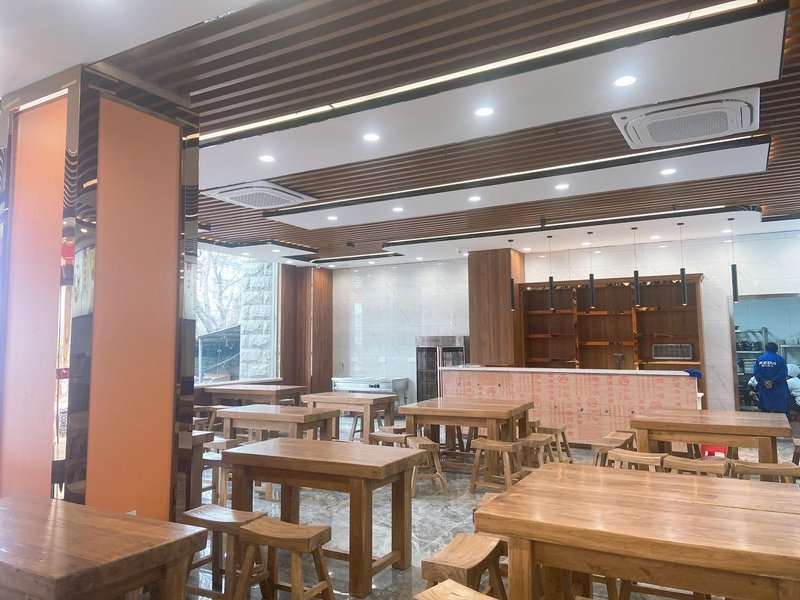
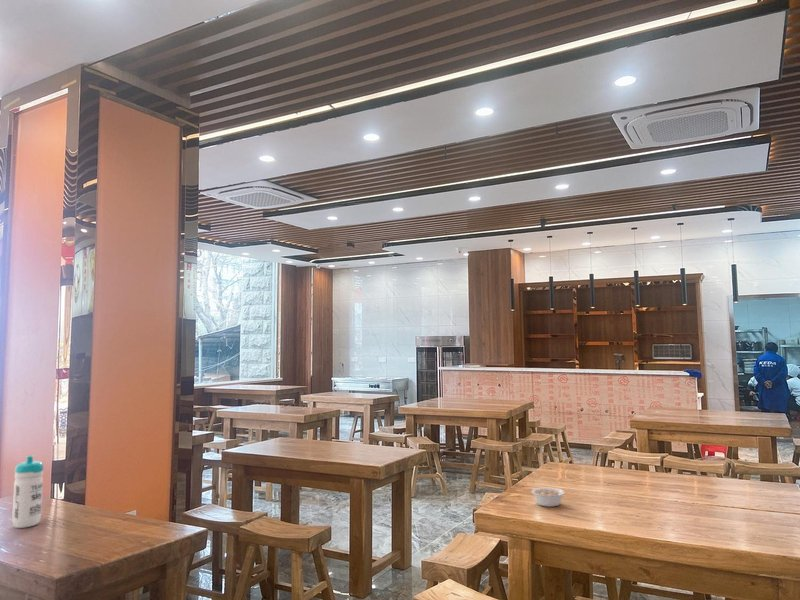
+ water bottle (28, 490)
+ legume (549, 496)
